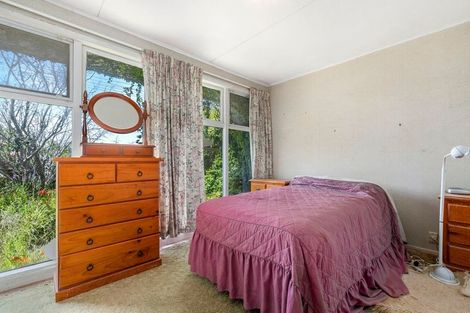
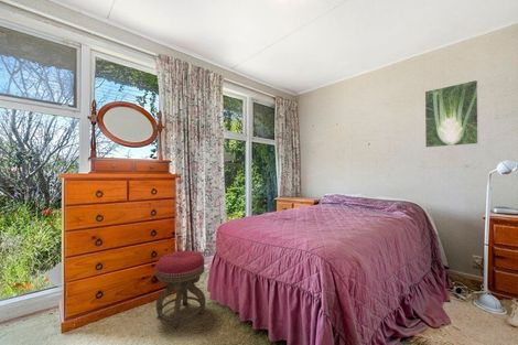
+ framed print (450, 116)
+ stool (181, 284)
